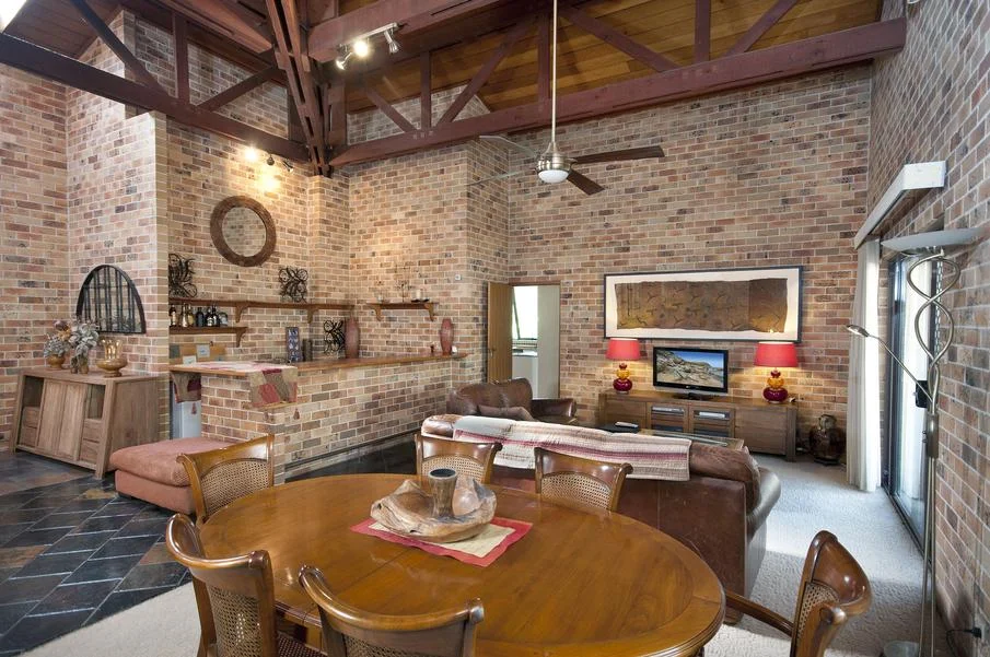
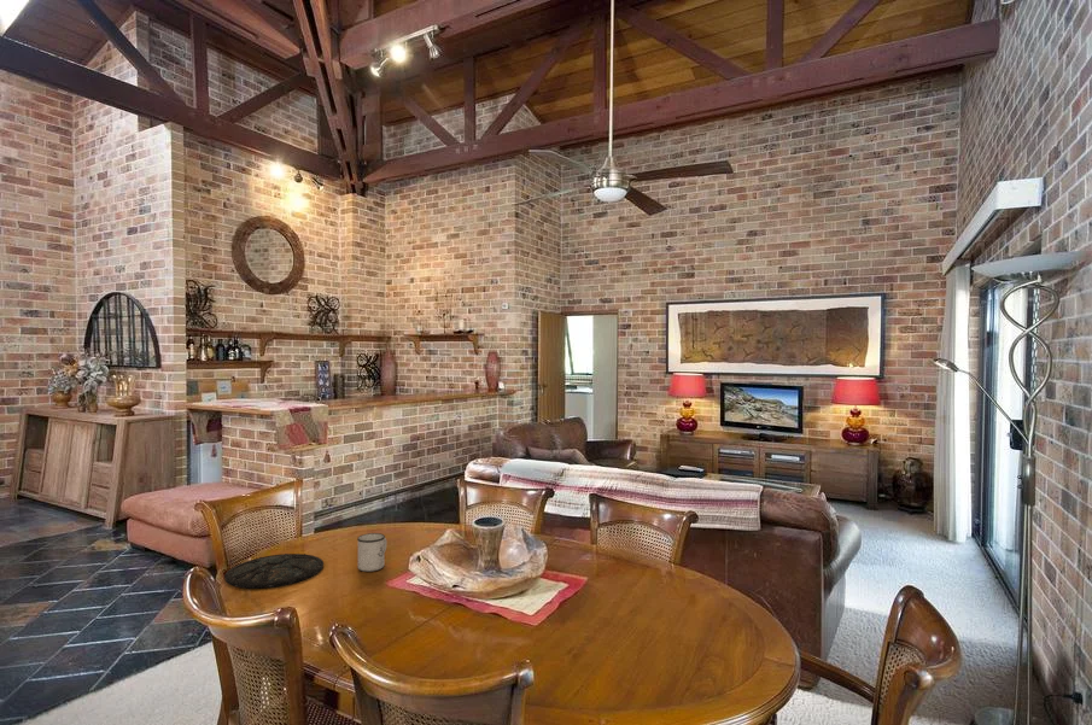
+ plate (275, 565)
+ mug (374, 550)
